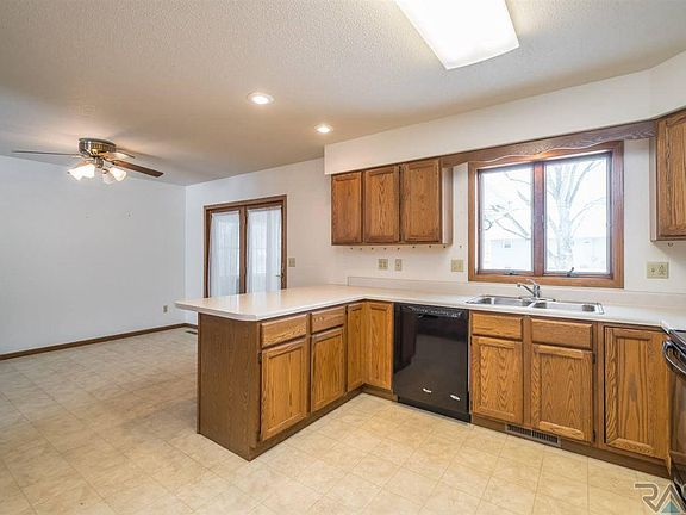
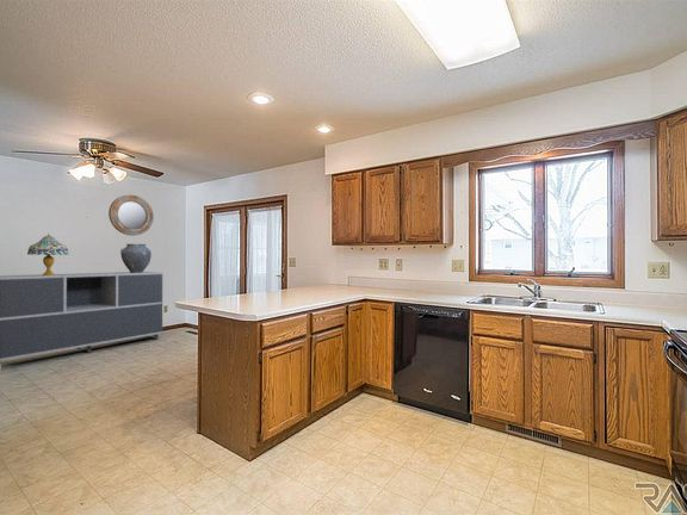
+ table lamp (48, 253)
+ ceramic pot (136, 258)
+ sideboard (83, 311)
+ home mirror (131, 215)
